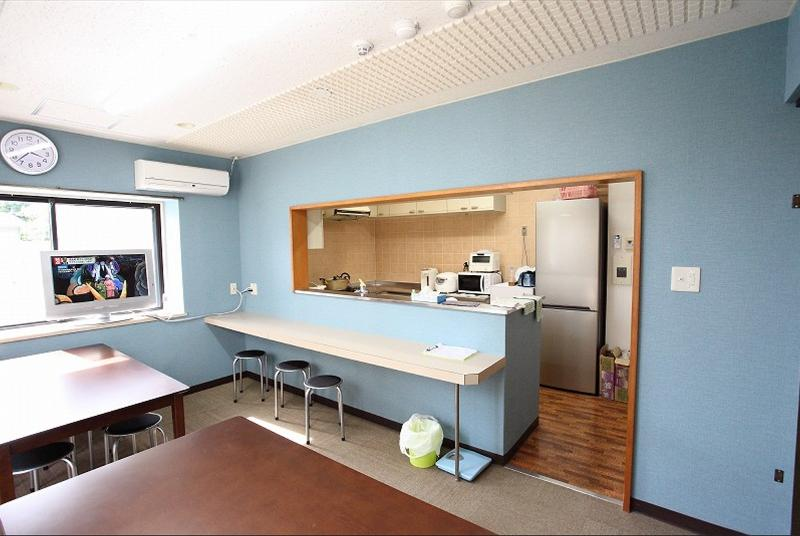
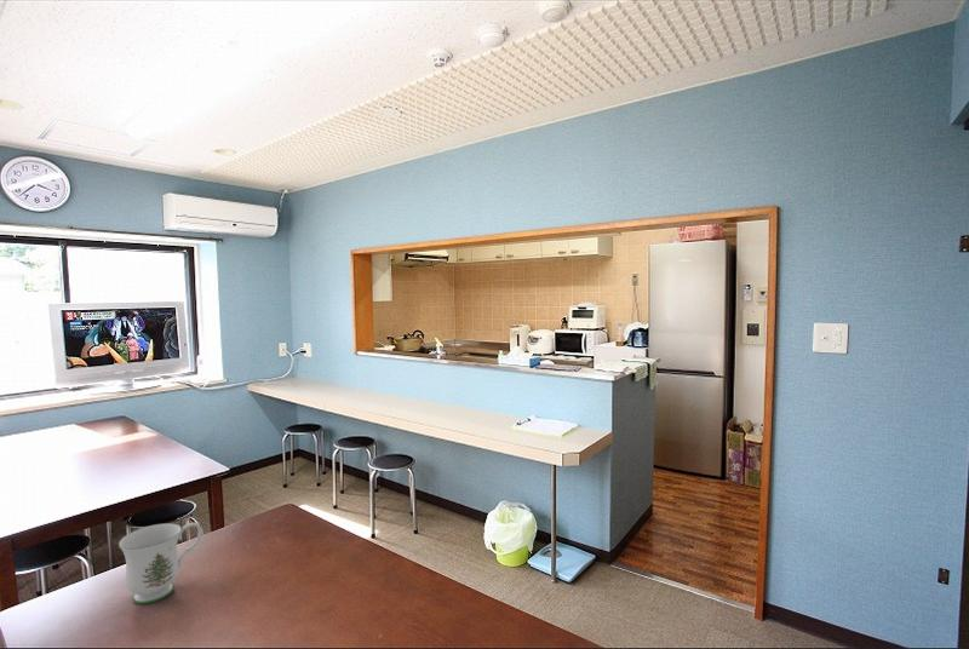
+ mug (164, 559)
